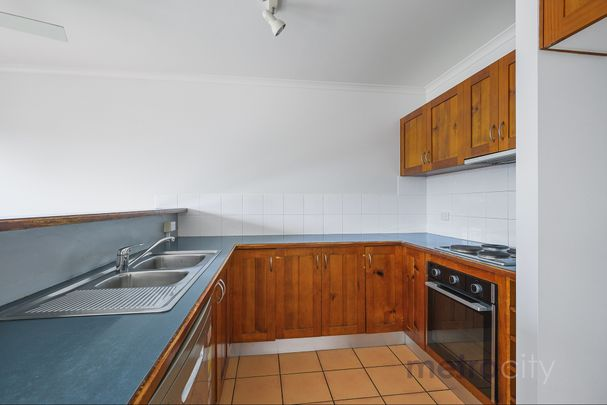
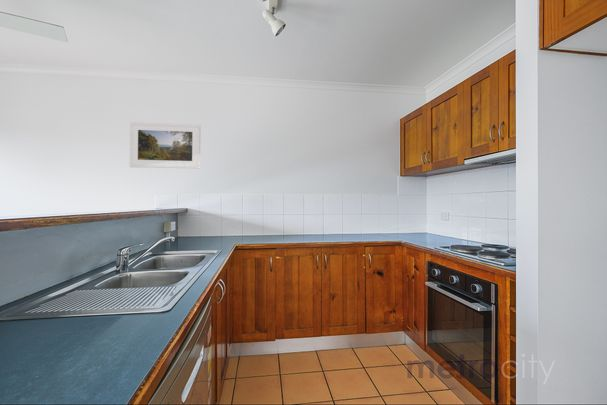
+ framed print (165, 145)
